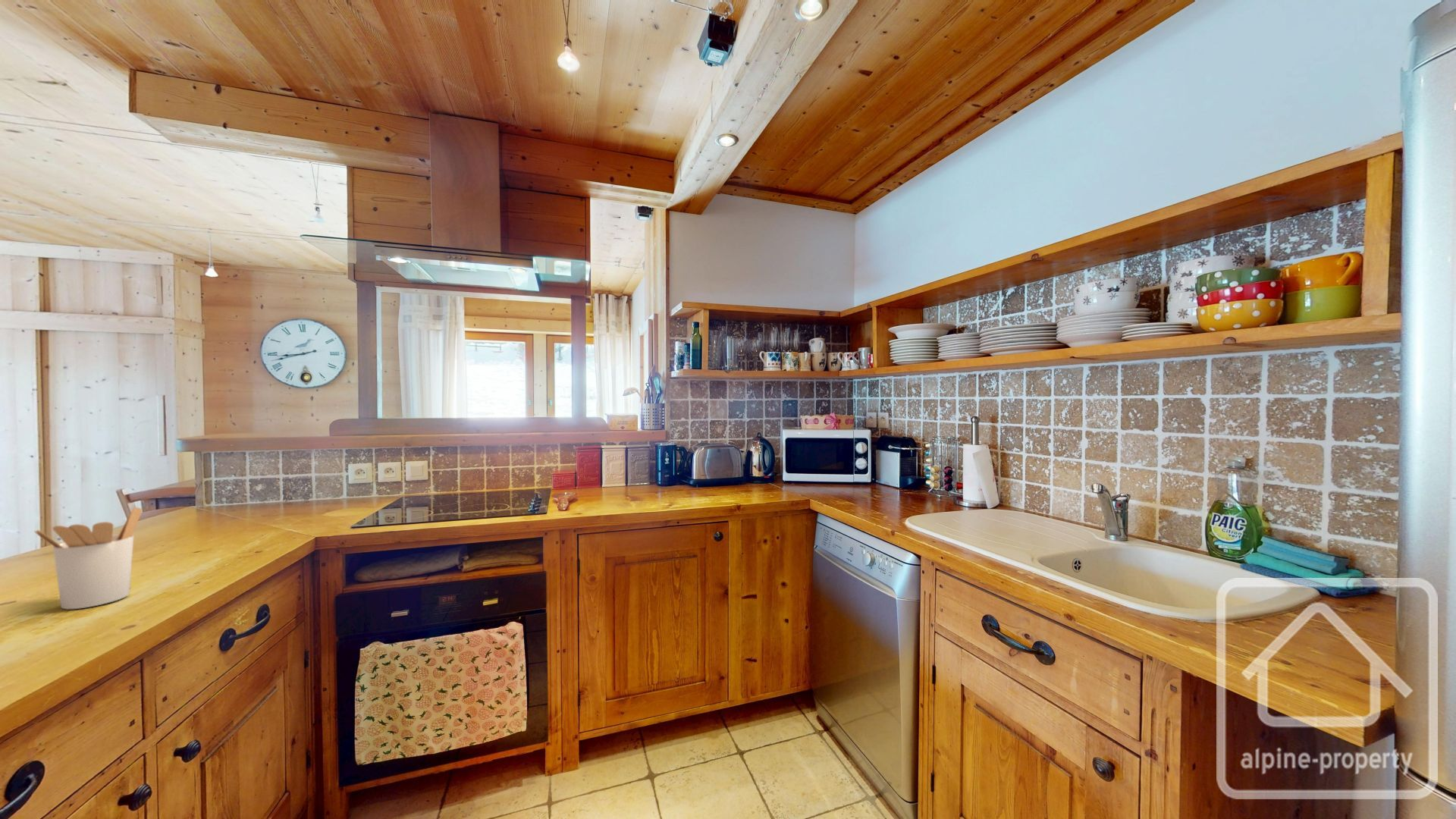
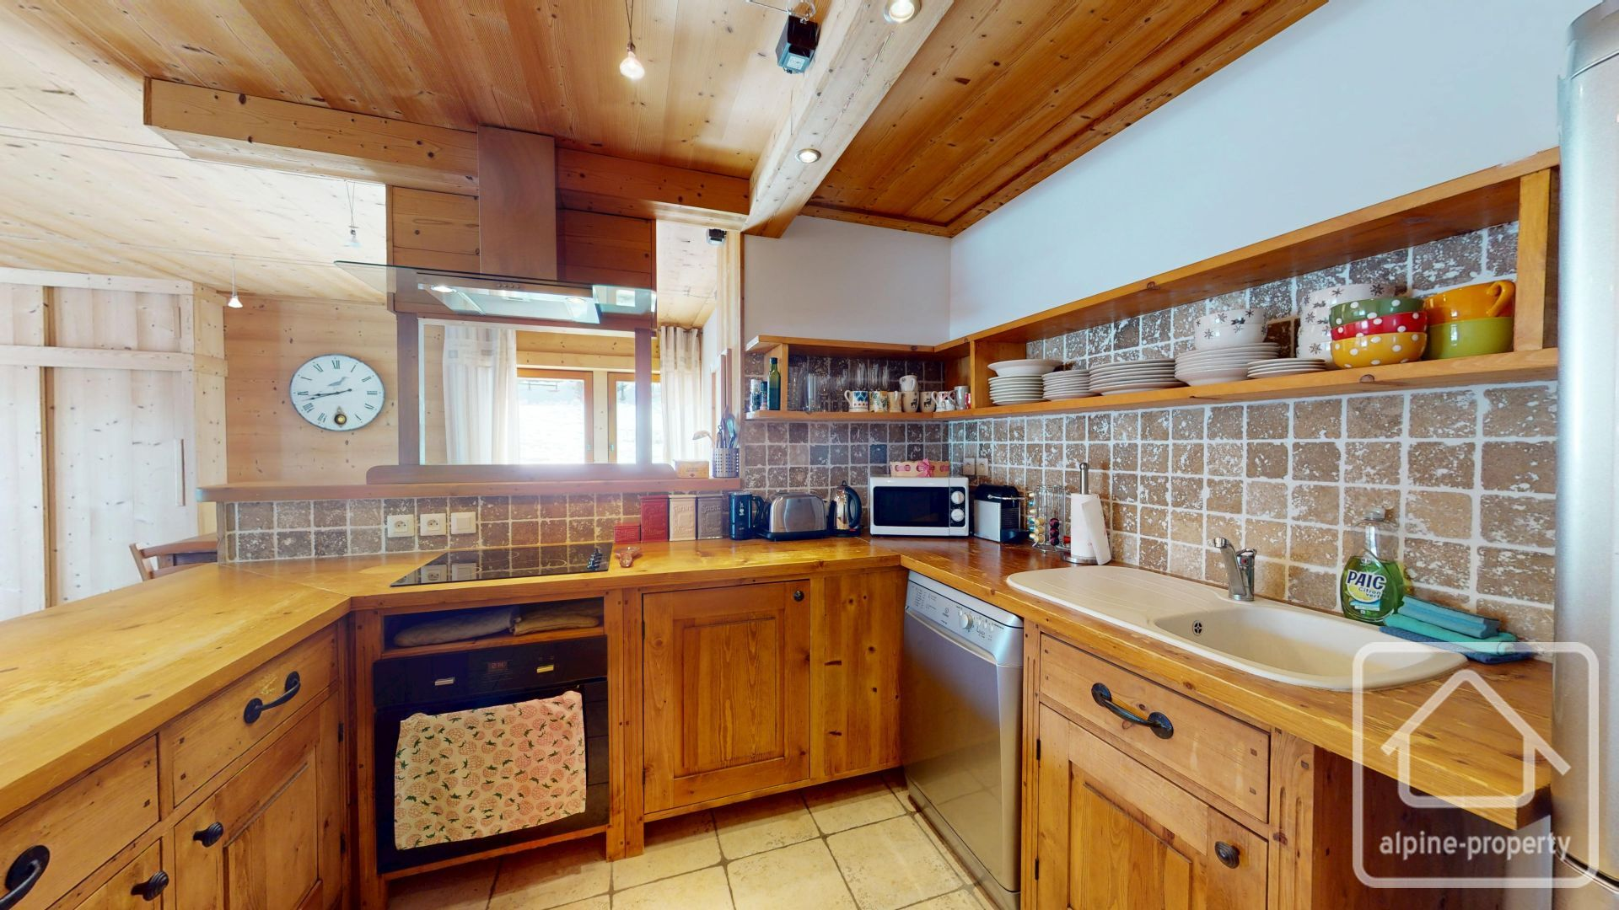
- utensil holder (93, 559)
